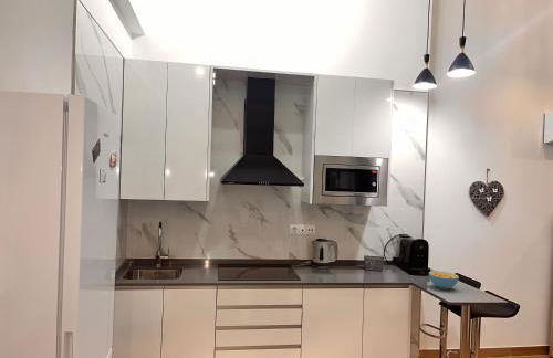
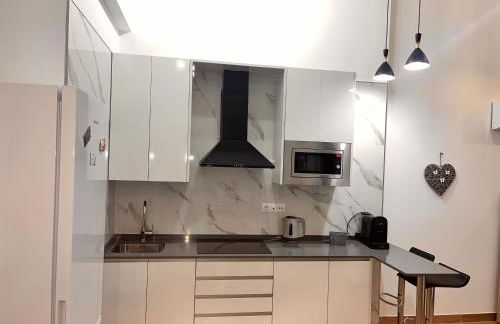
- cereal bowl (442, 281)
